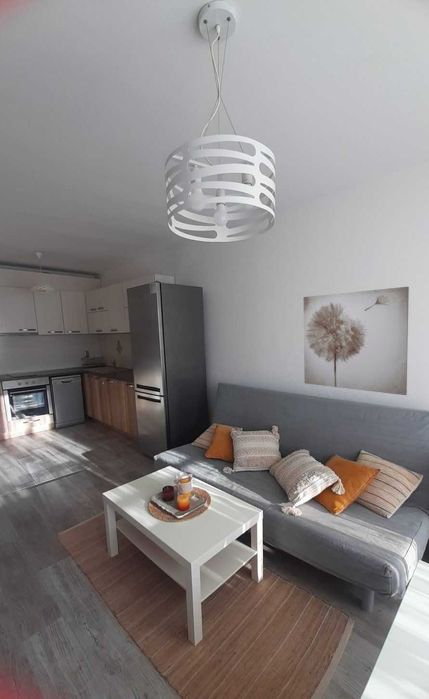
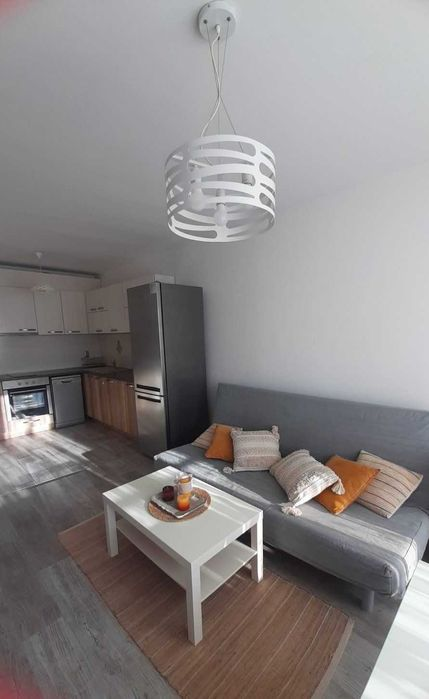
- wall art (350, 341)
